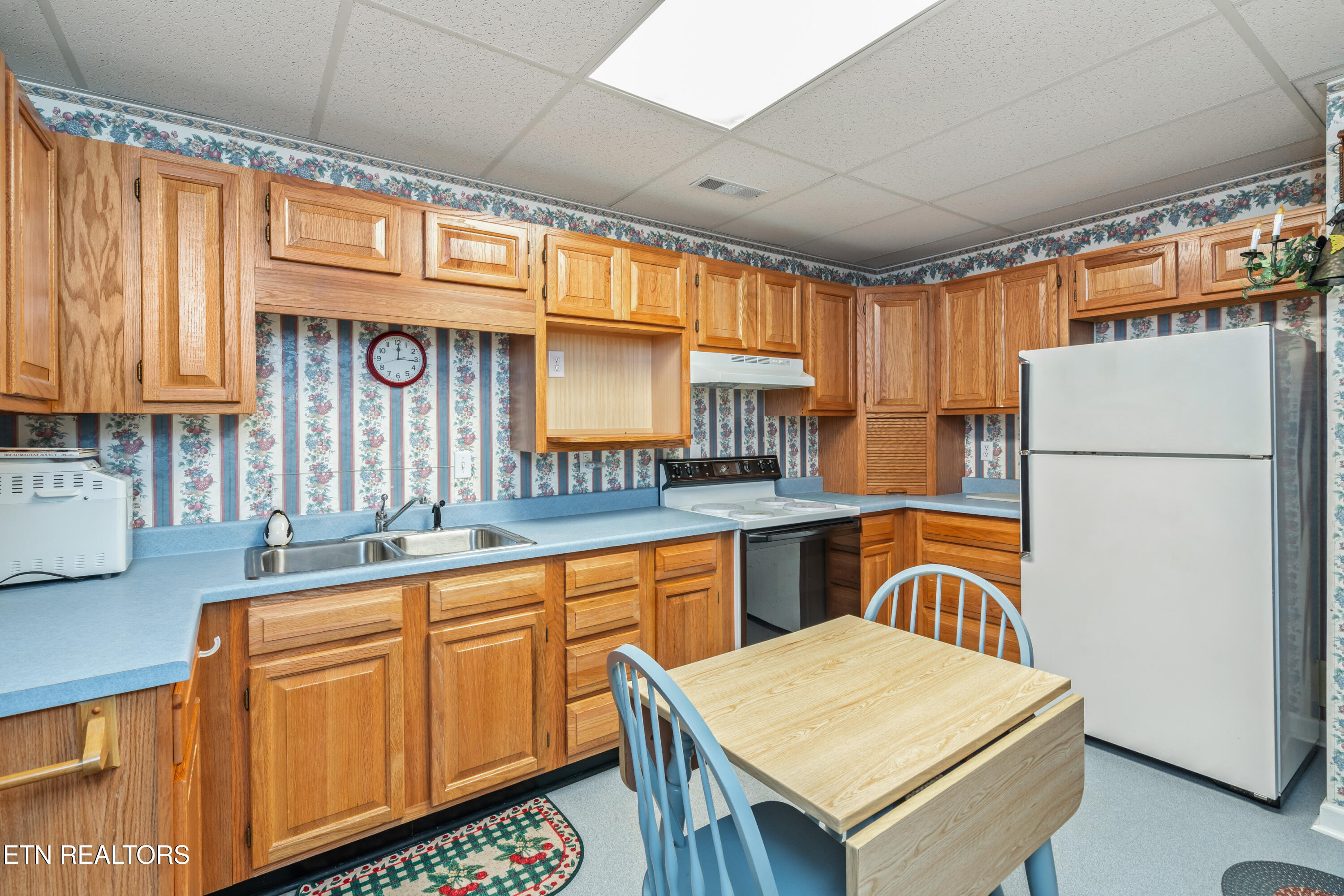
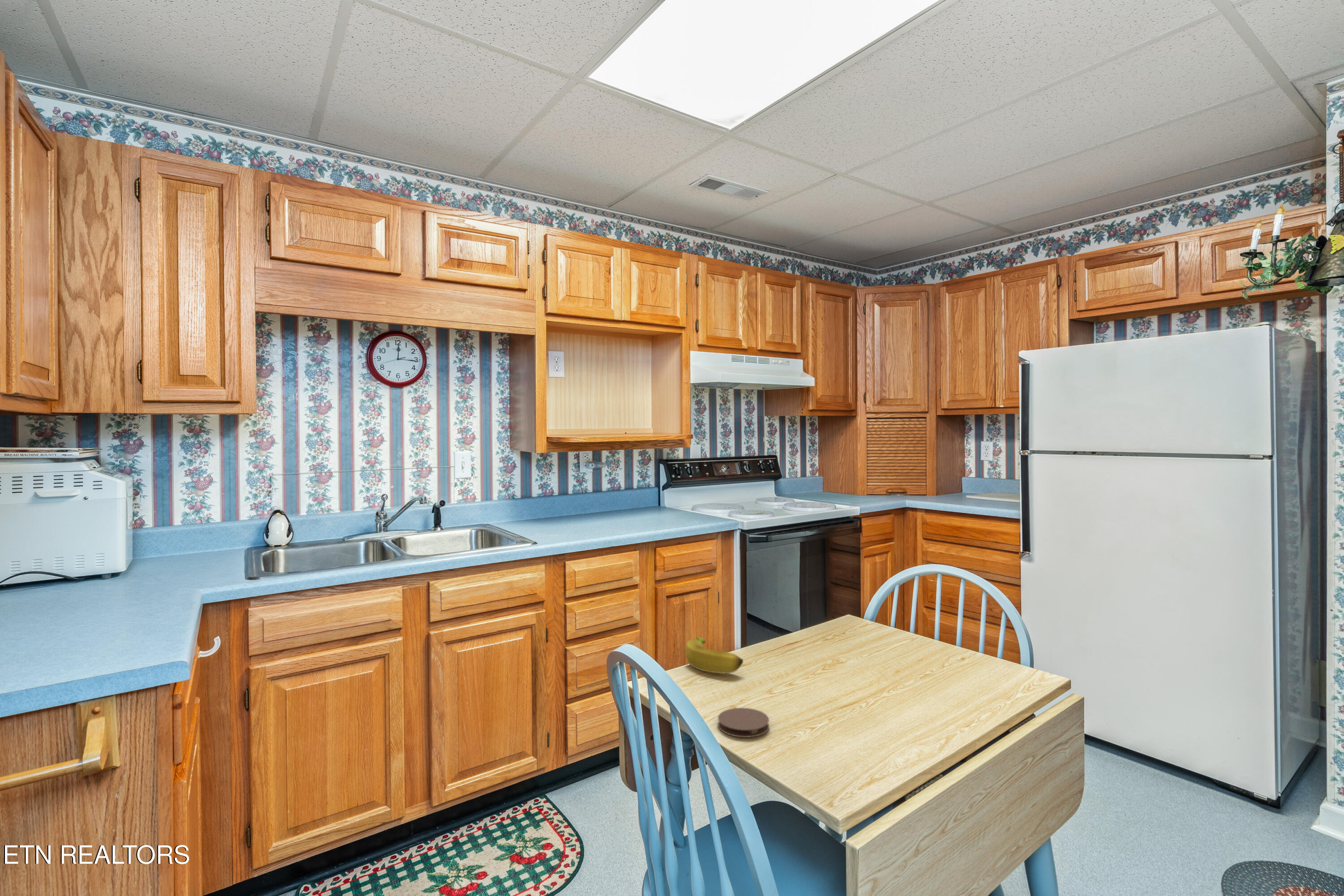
+ coaster (743, 722)
+ banana (713, 652)
